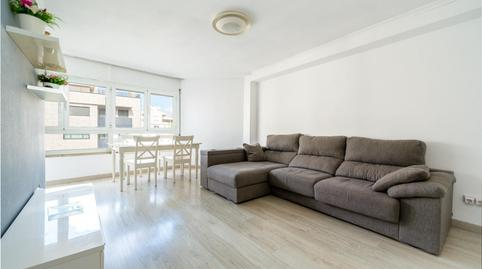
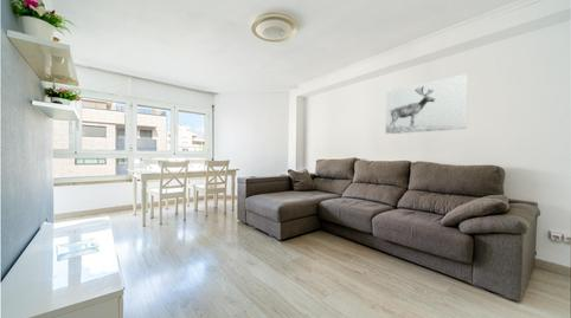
+ wall art (422, 108)
